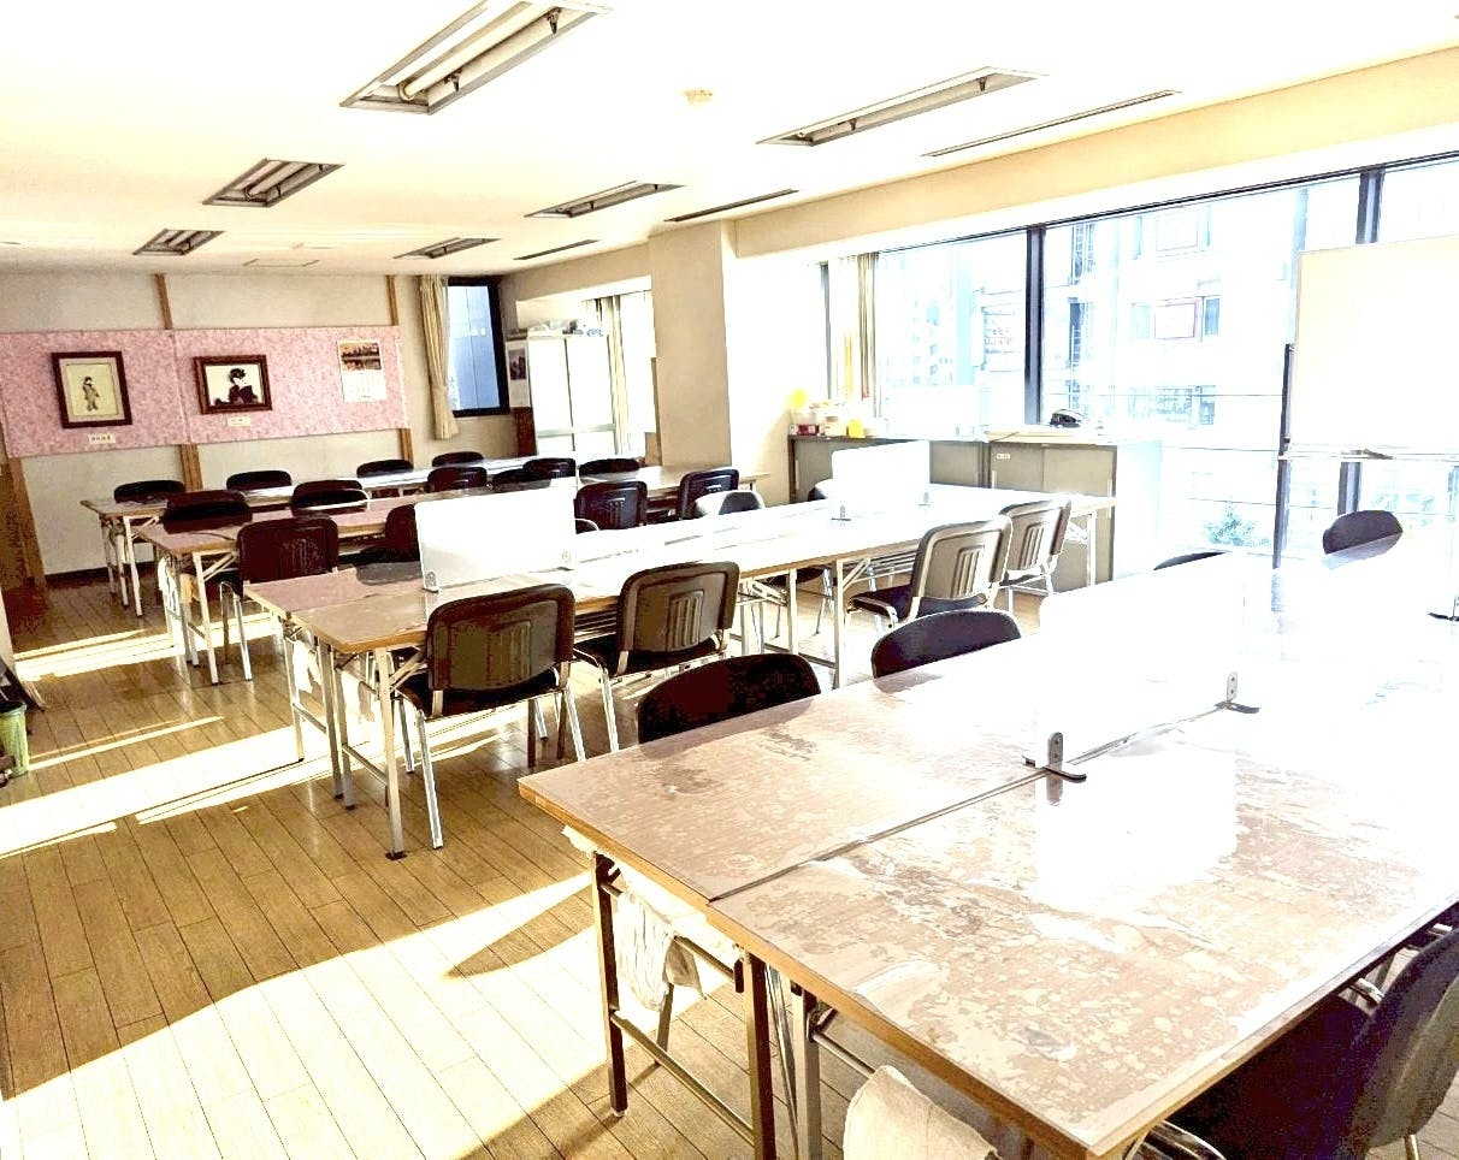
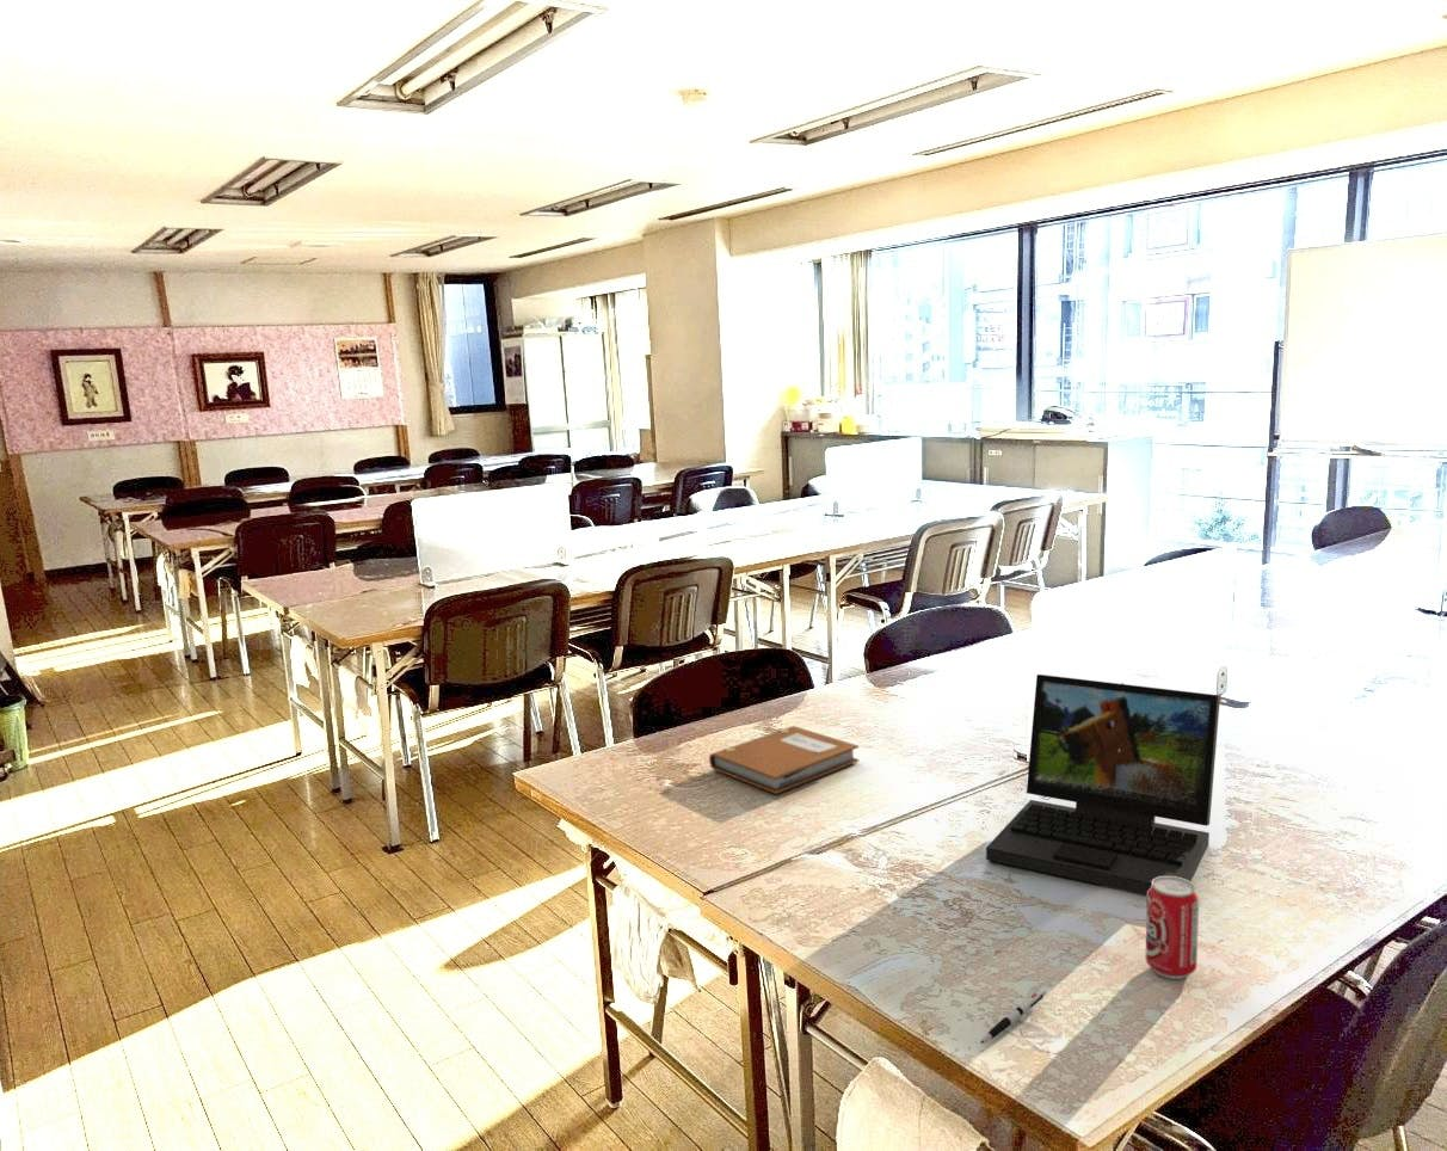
+ beverage can (1171, 927)
+ notebook (786, 756)
+ laptop (1103, 774)
+ pen (1014, 1016)
